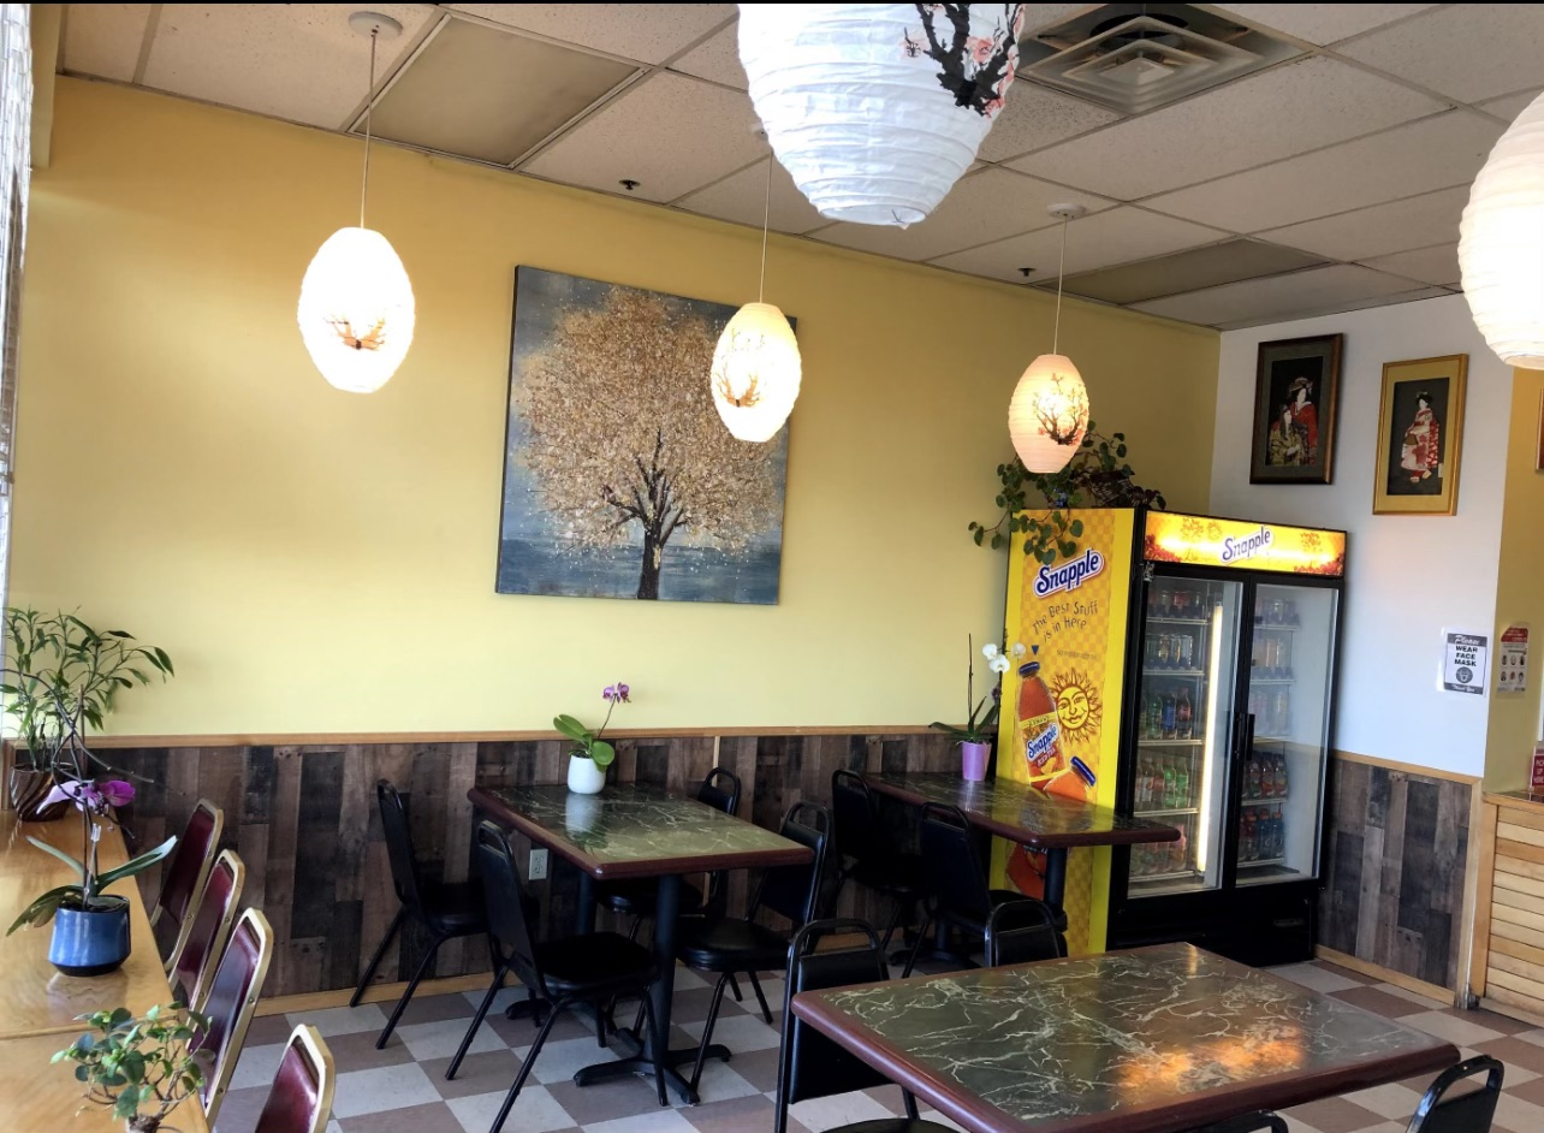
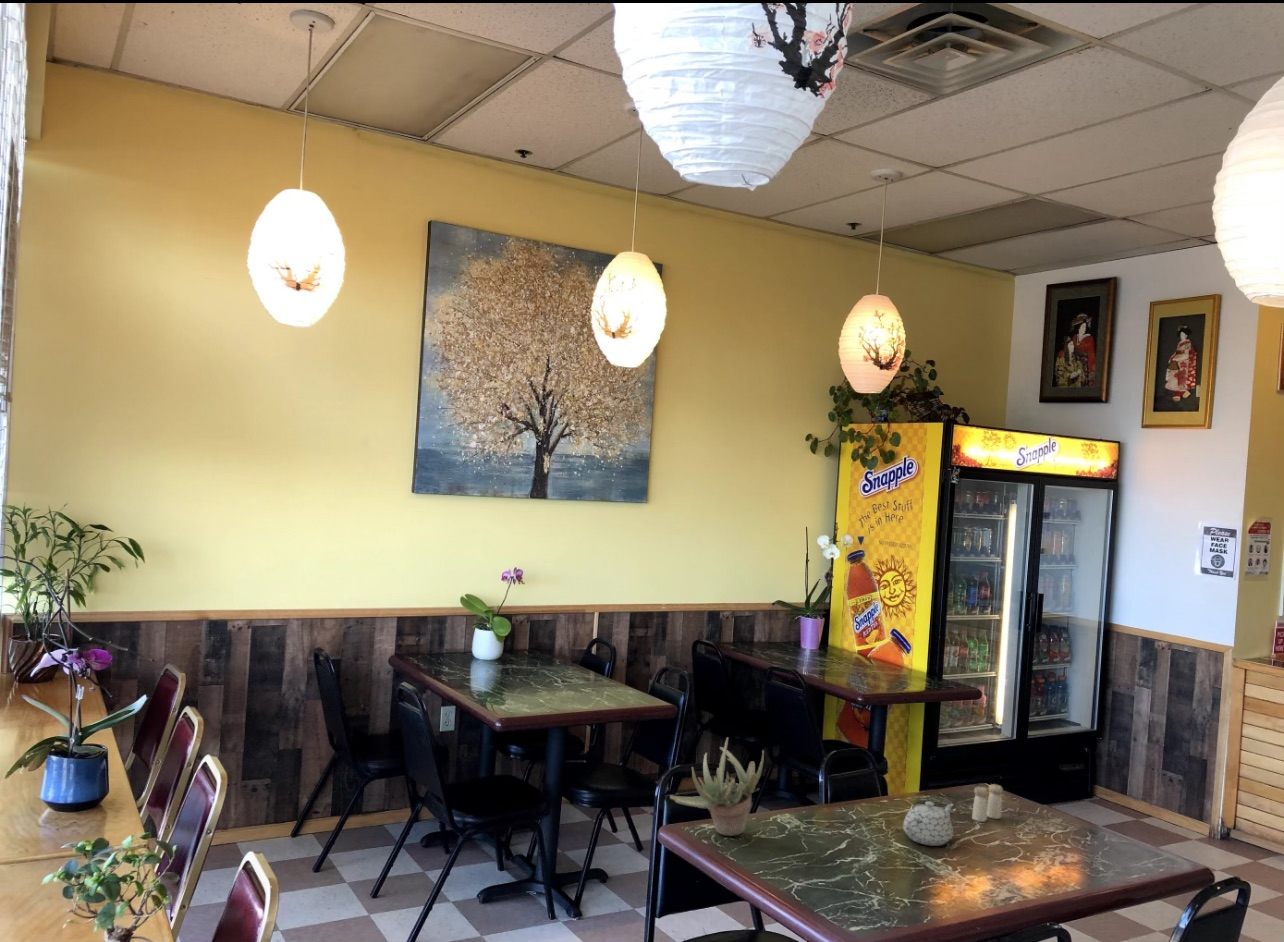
+ salt and pepper shaker (988, 802)
+ succulent plant (718, 787)
+ teapot (930, 820)
